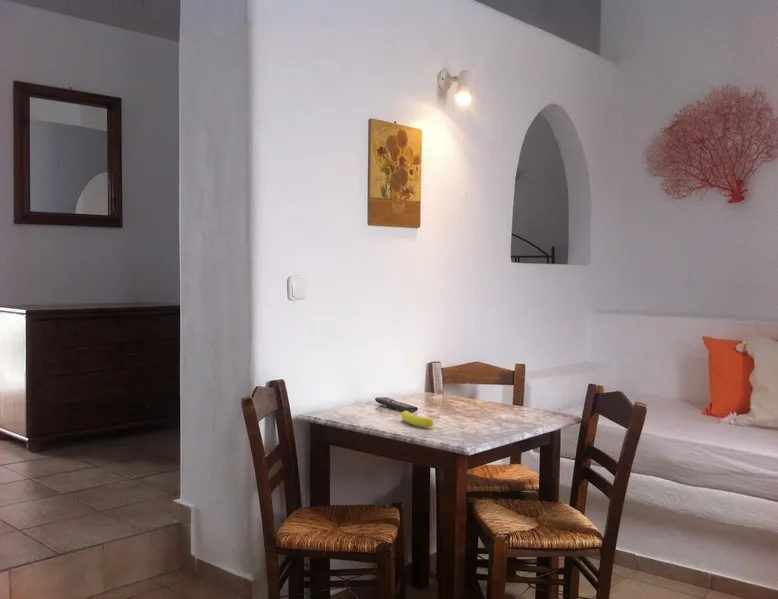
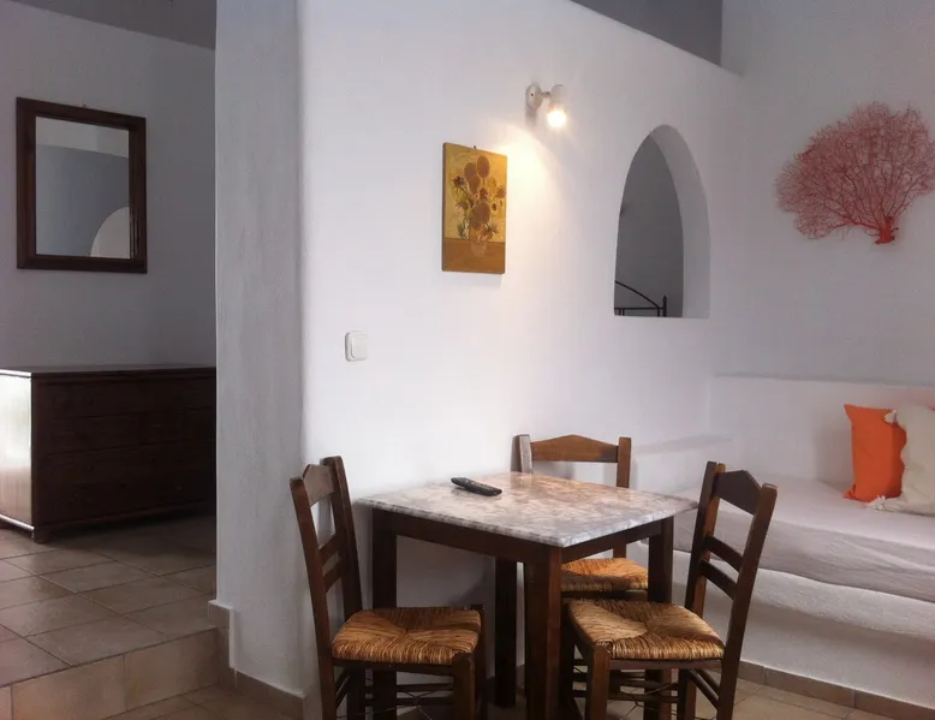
- banana (414, 418)
